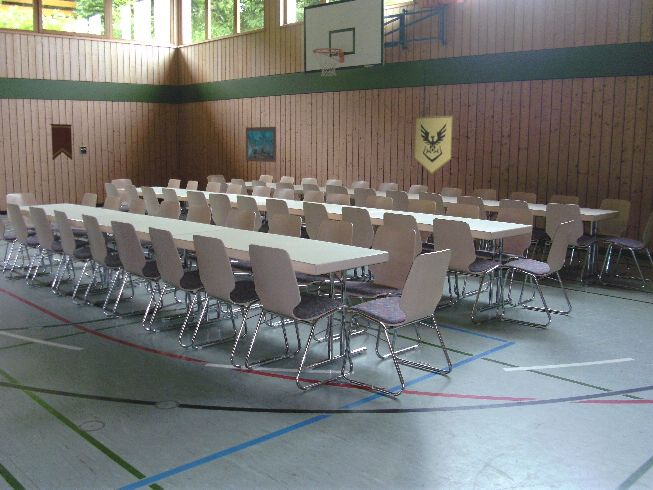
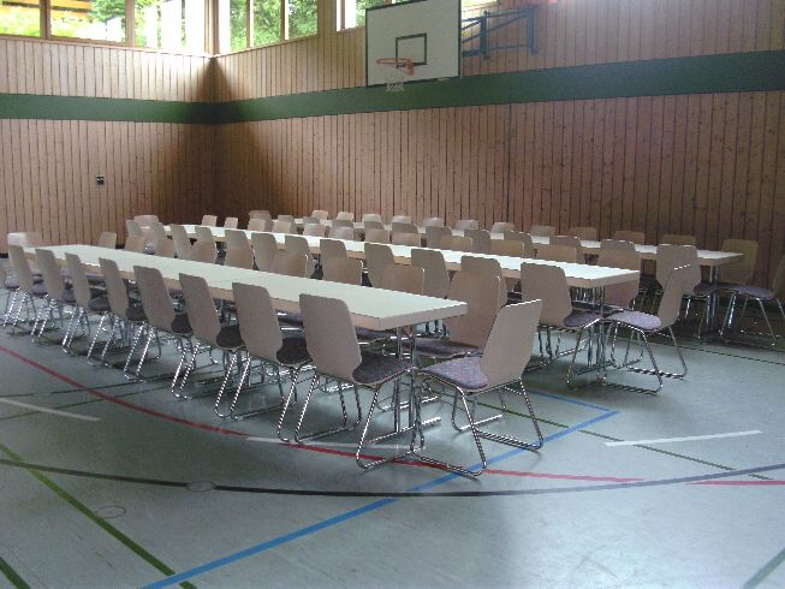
- pennant (61, 142)
- wall art (260, 144)
- banner (433, 145)
